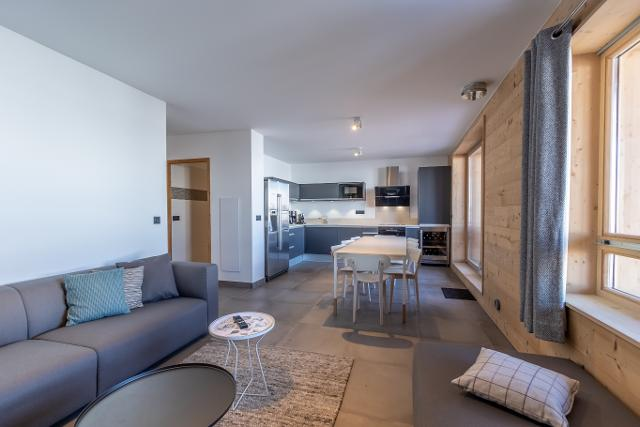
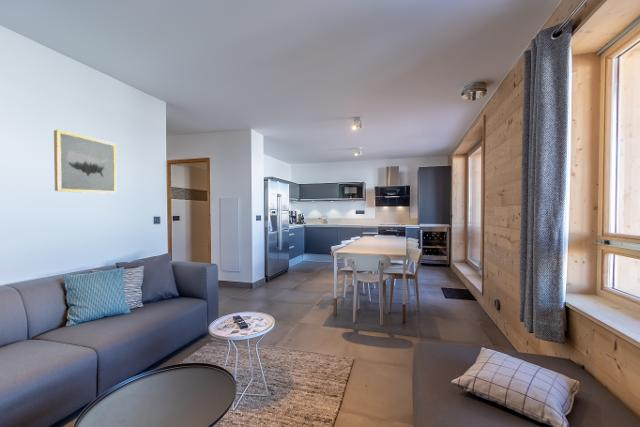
+ wall art (88, 165)
